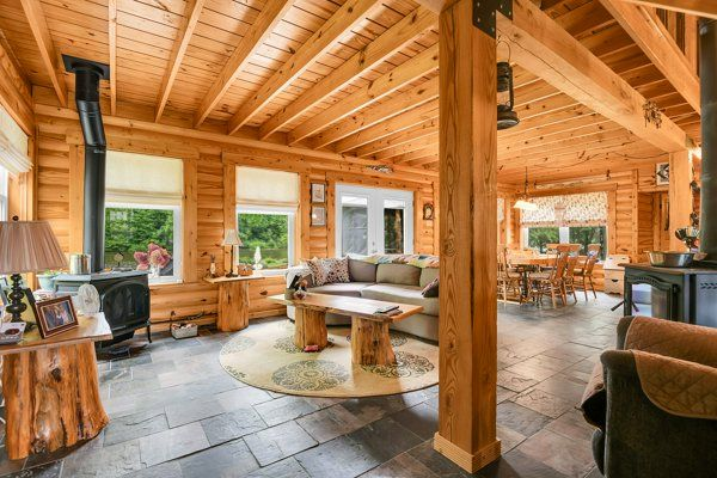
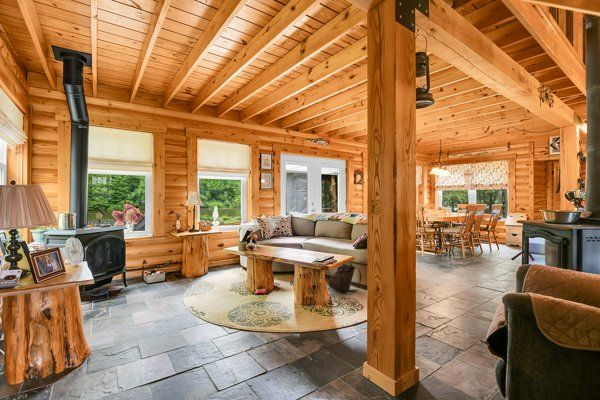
+ backpack (344, 276)
